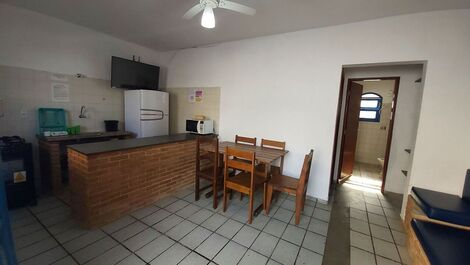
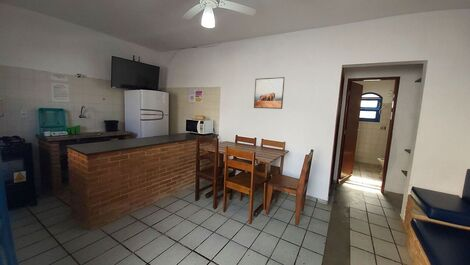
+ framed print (268, 93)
